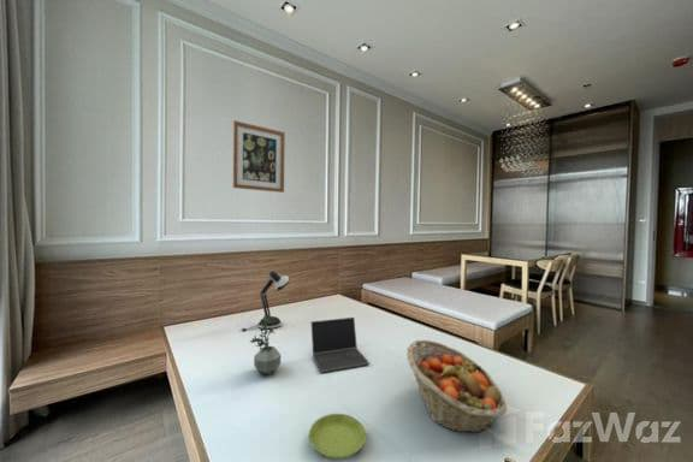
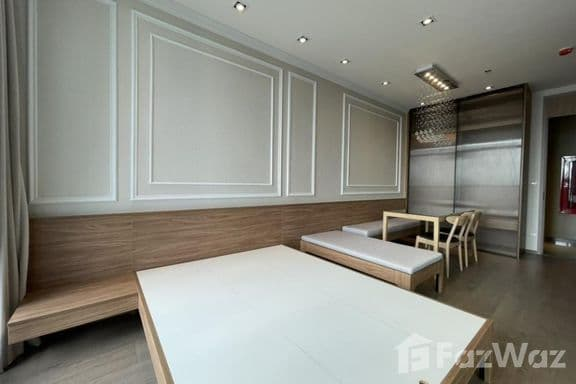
- desk lamp (266, 298)
- laptop computer (338, 342)
- potted plant (265, 344)
- wall art (260, 158)
- fruit basket (451, 380)
- saucer (337, 437)
